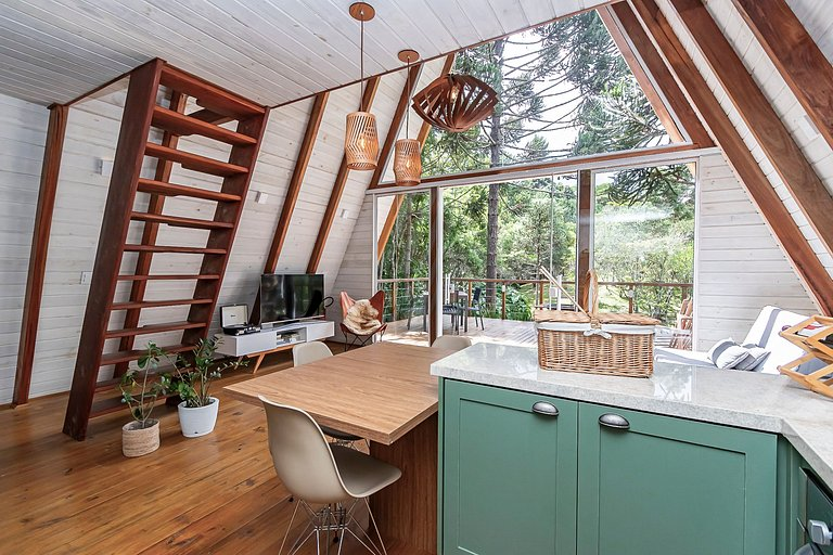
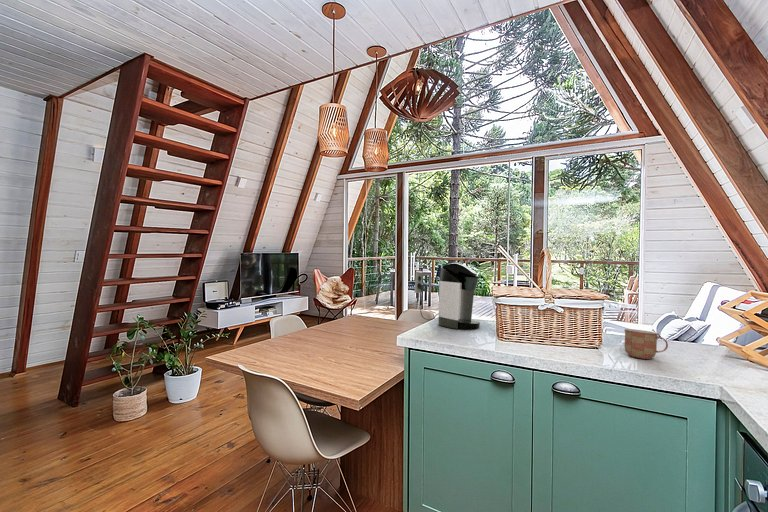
+ mug (645, 344)
+ coffee maker (452, 294)
